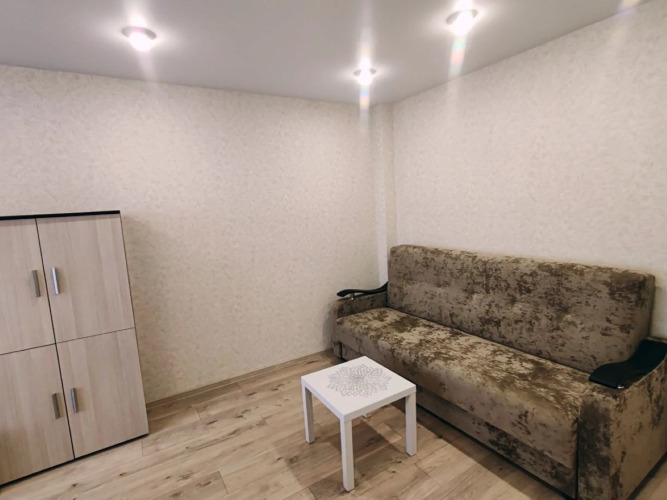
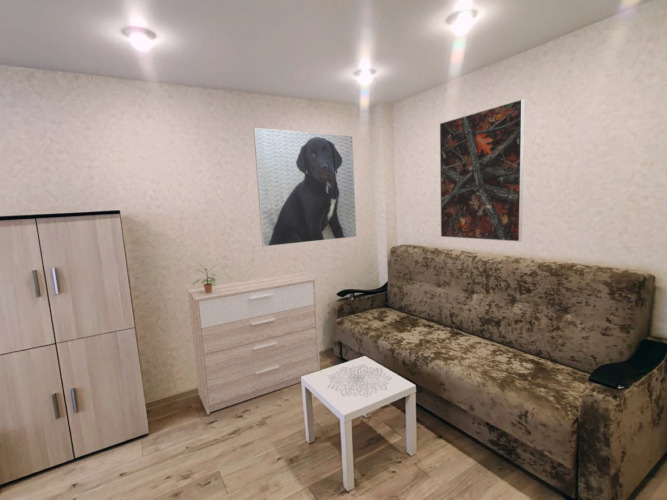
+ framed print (477, 177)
+ sideboard (257, 336)
+ potted plant (206, 275)
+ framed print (310, 188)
